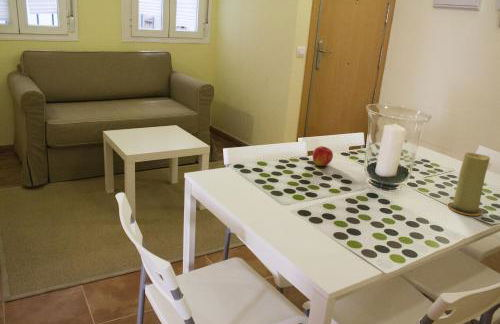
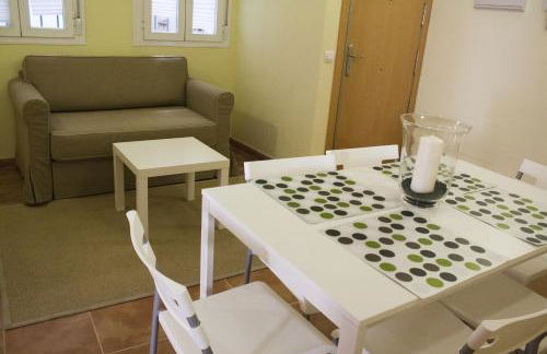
- candle (470, 182)
- apple (322, 156)
